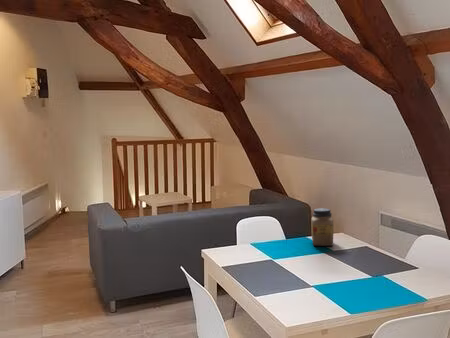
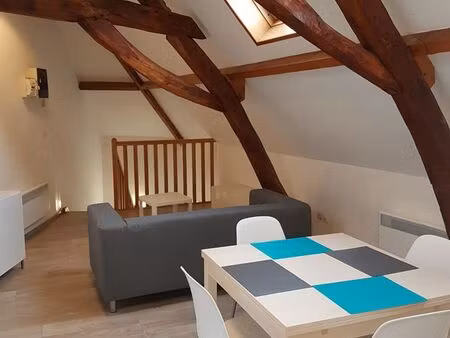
- jar (322, 226)
